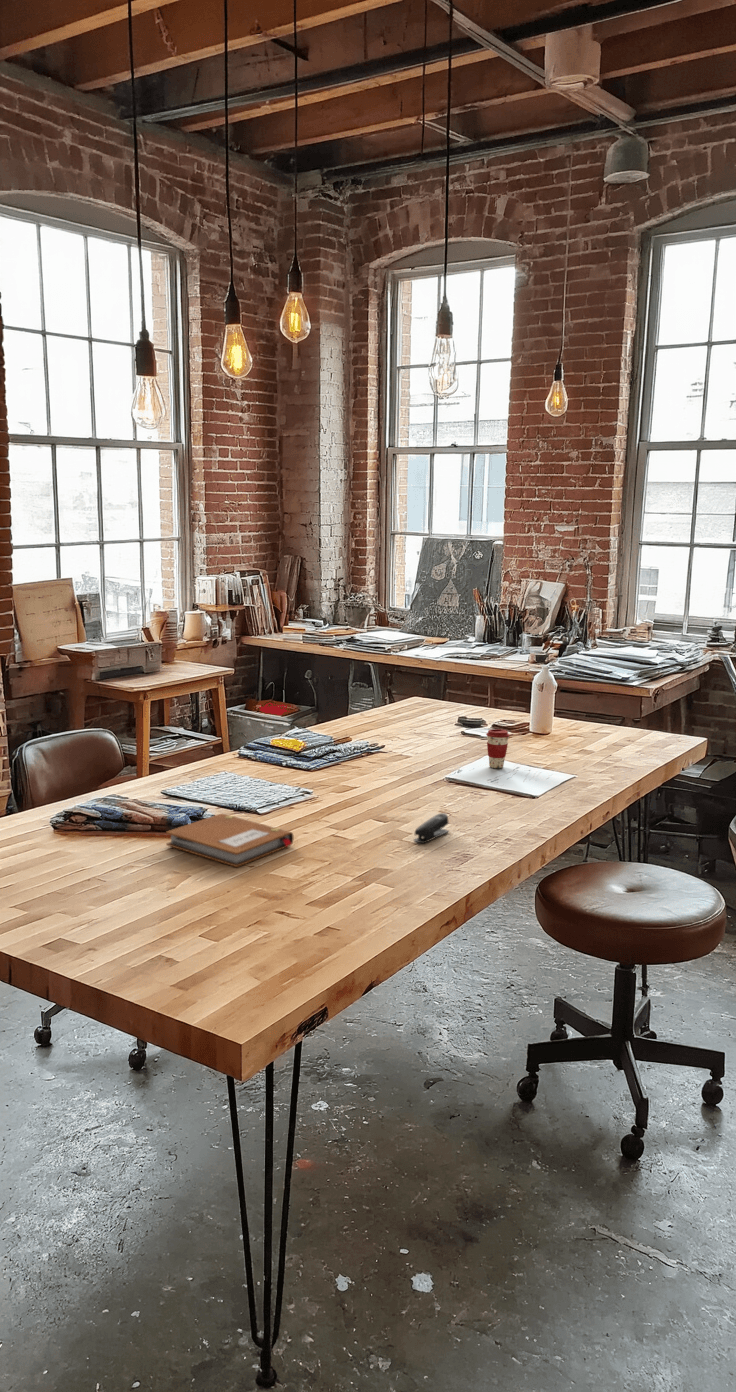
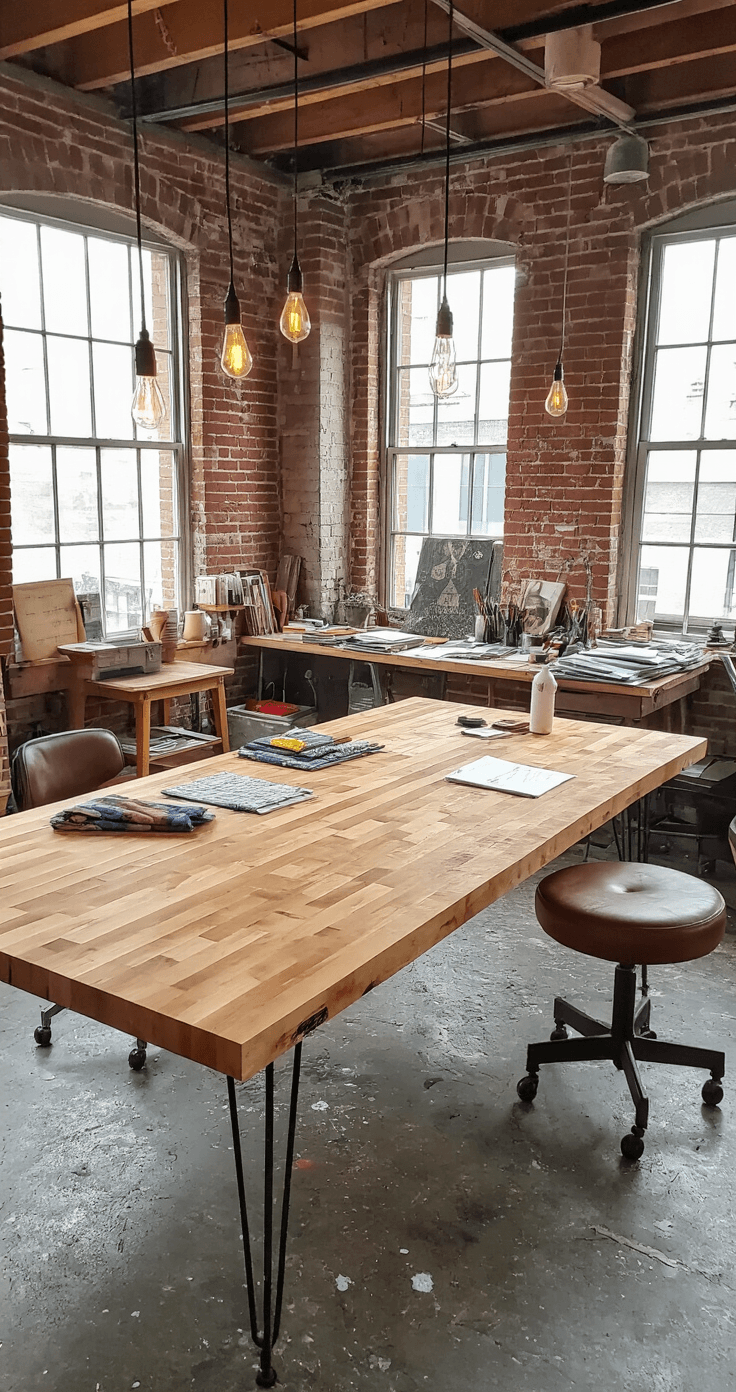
- stapler (431, 827)
- notebook (232, 838)
- coffee cup (497, 748)
